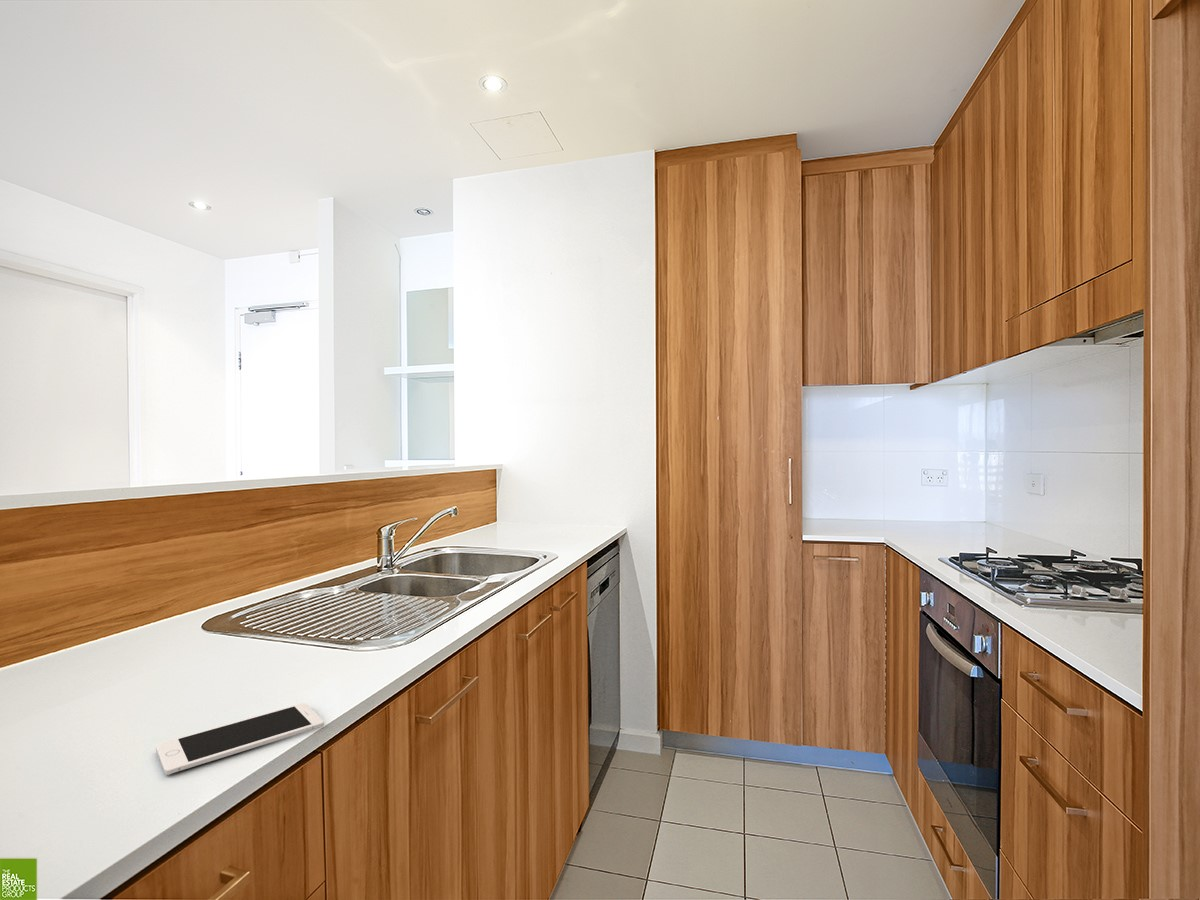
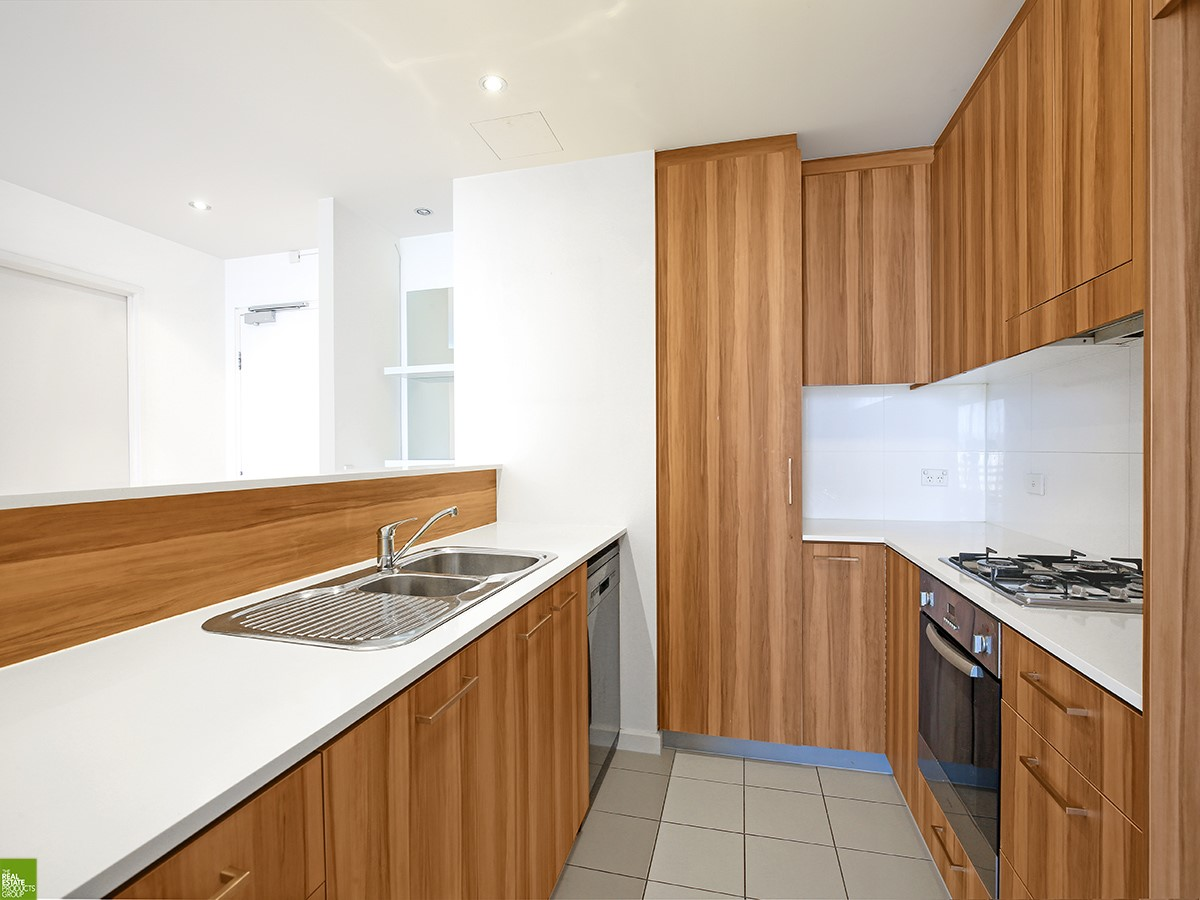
- cell phone (243, 734)
